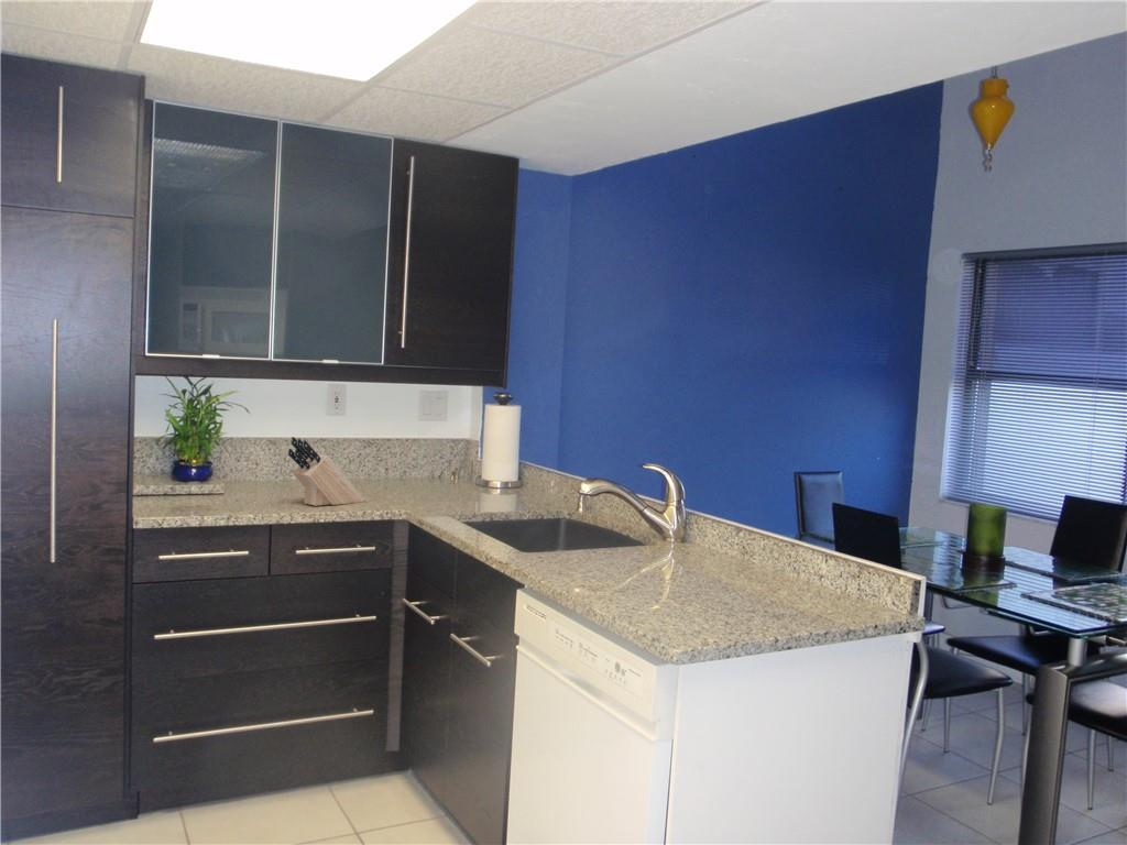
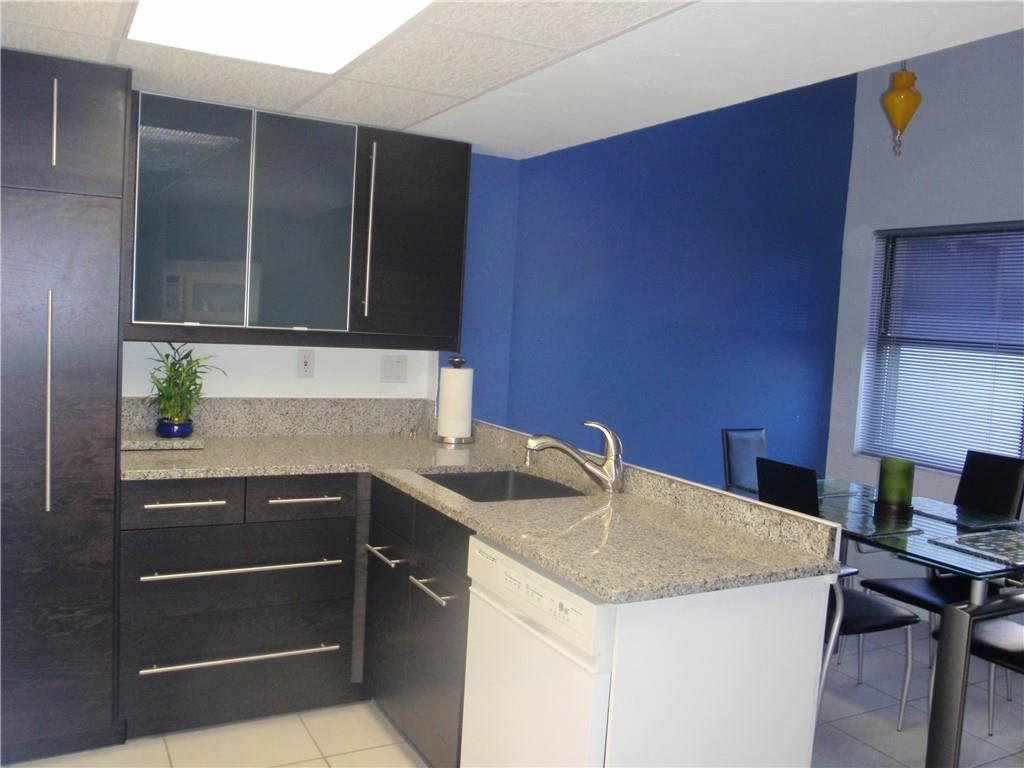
- knife block (325, 470)
